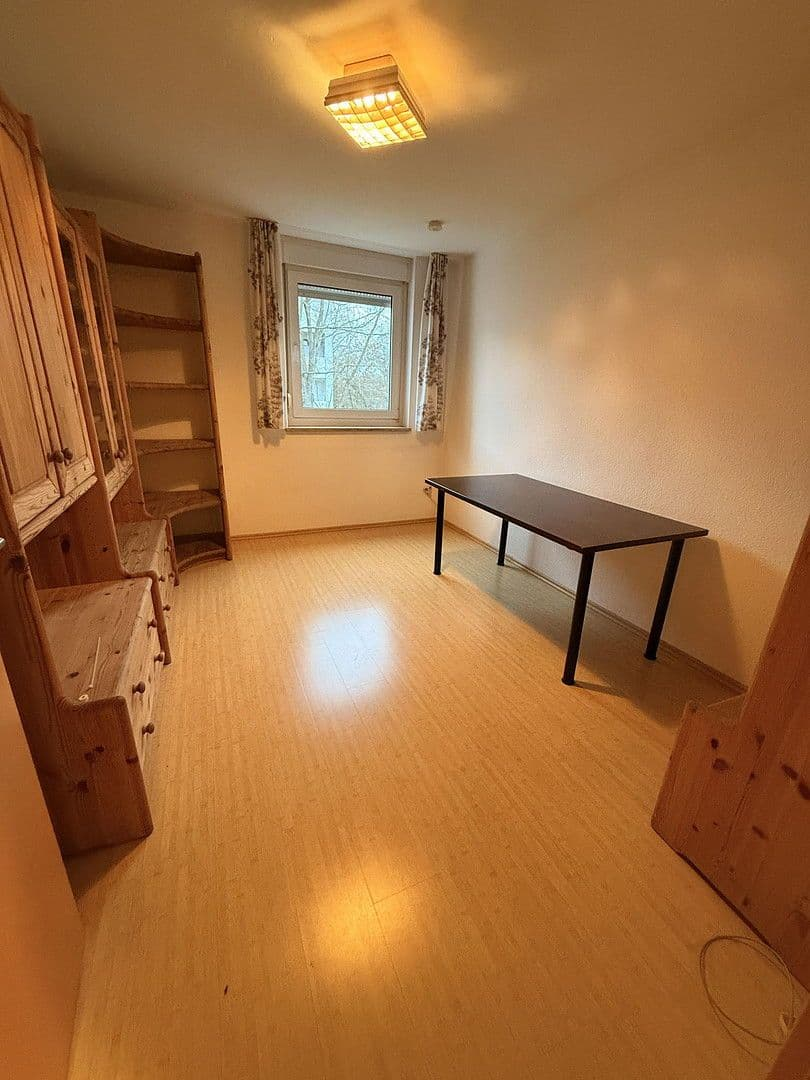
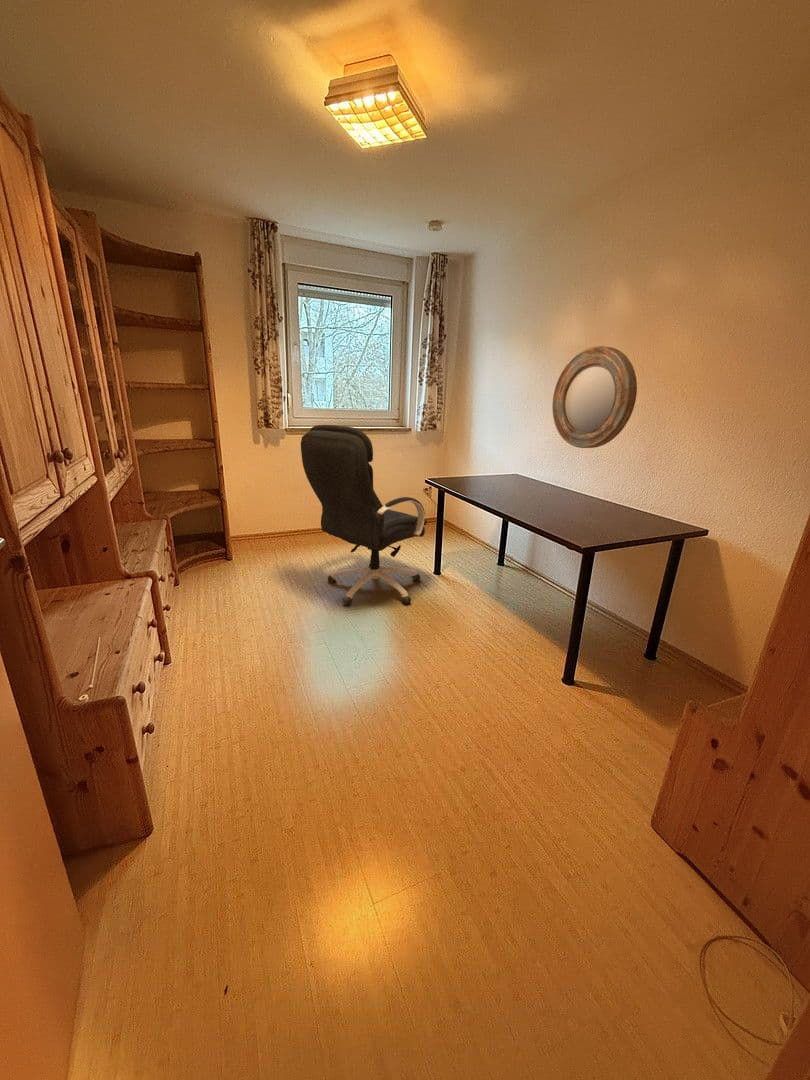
+ office chair (371, 512)
+ home mirror (590, 399)
